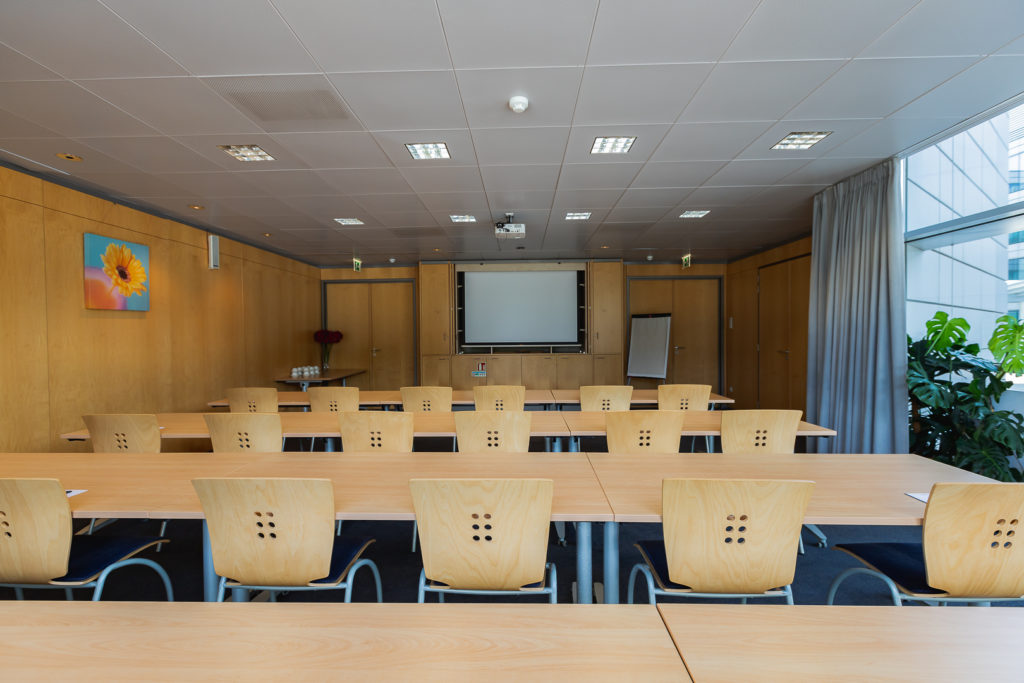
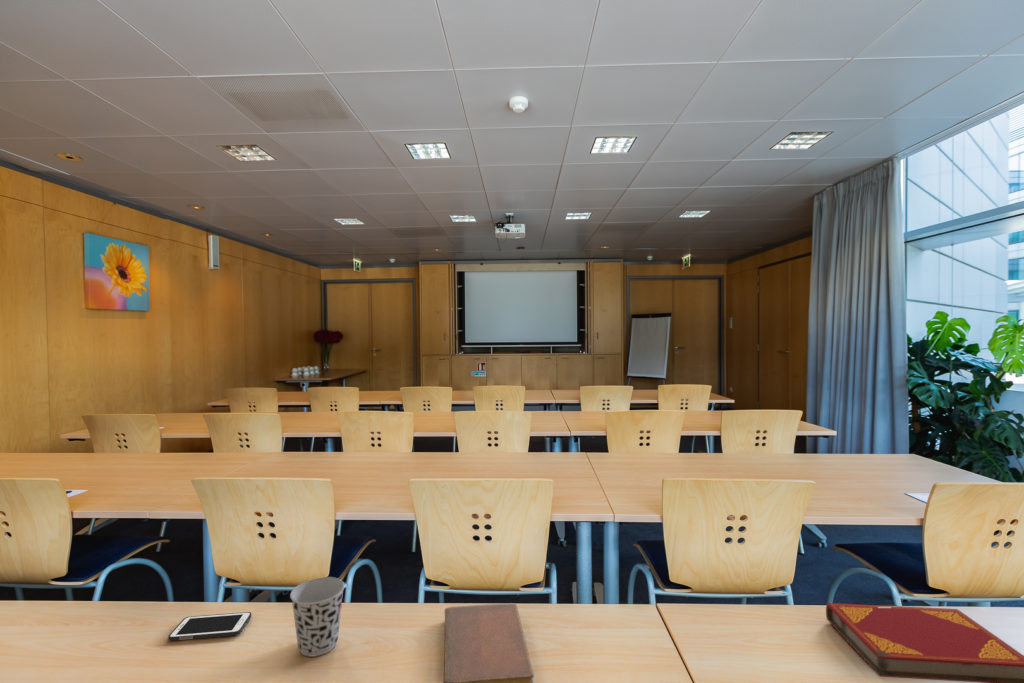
+ hardback book (920, 639)
+ cup (318, 617)
+ cell phone (211, 626)
+ notebook (484, 643)
